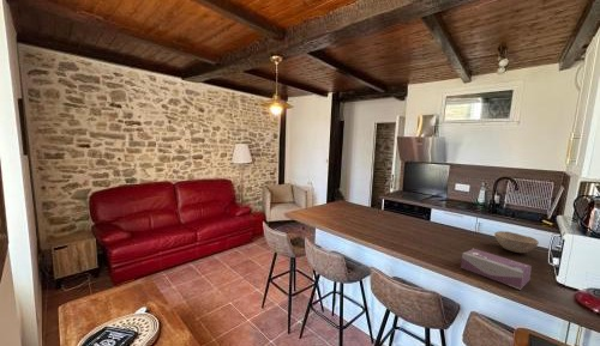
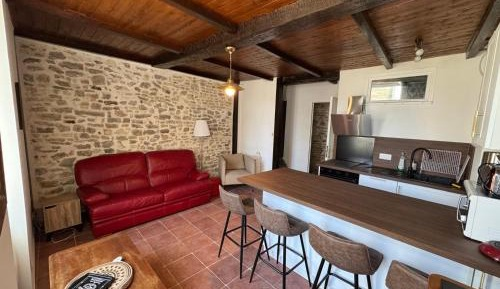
- tissue box (494, 266)
- bowl (515, 243)
